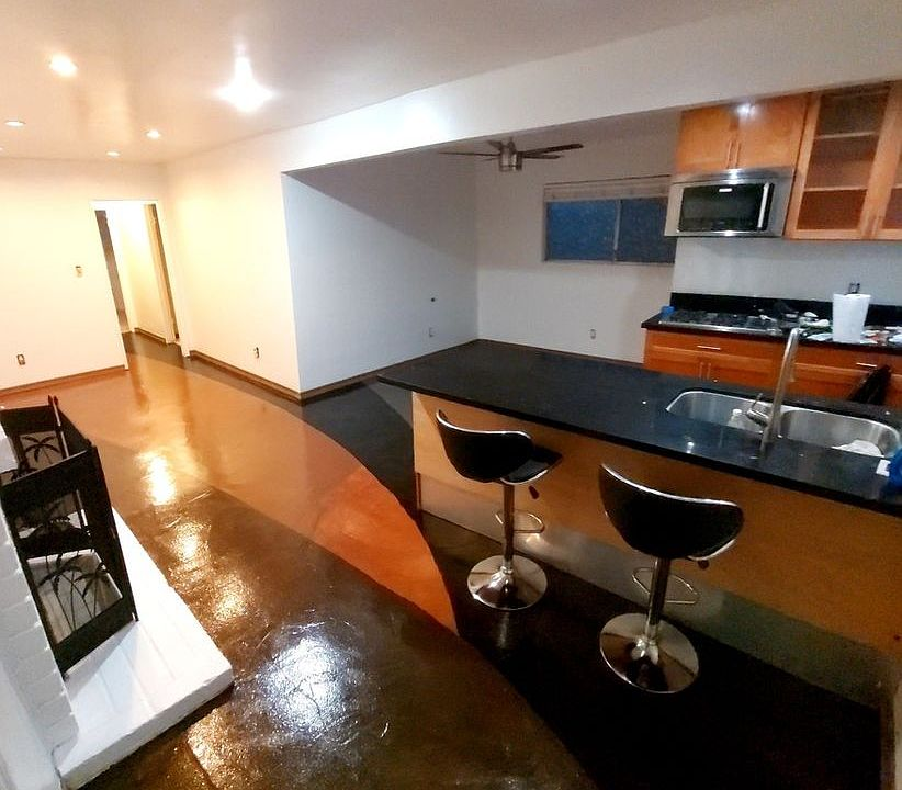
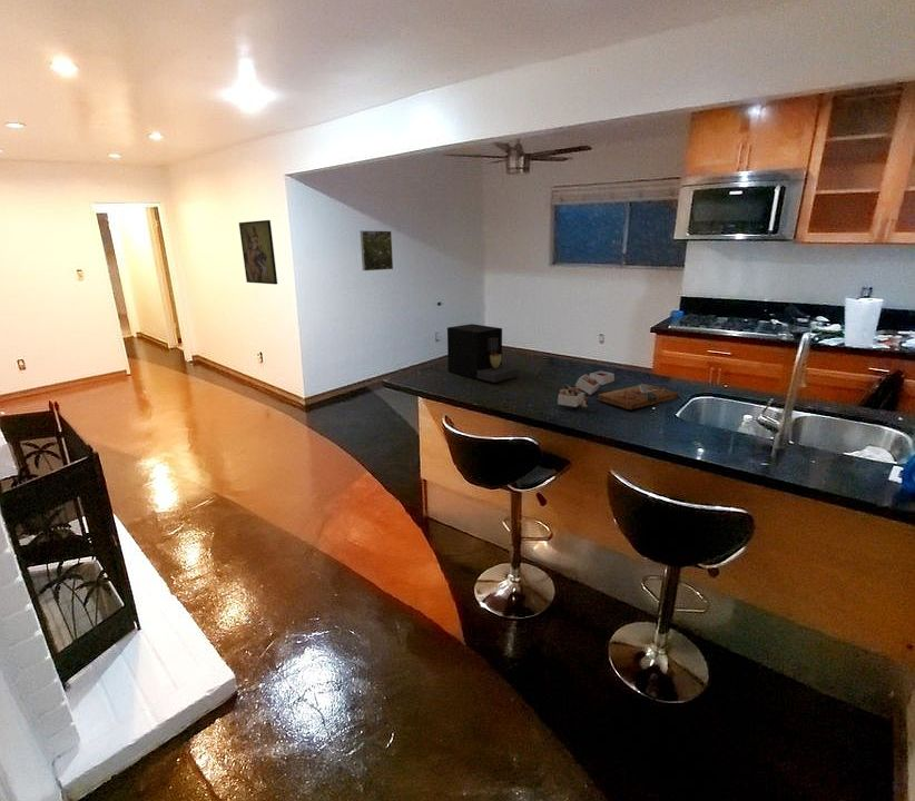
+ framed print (376, 250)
+ coffee maker (482, 352)
+ cutting board (623, 388)
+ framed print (257, 253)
